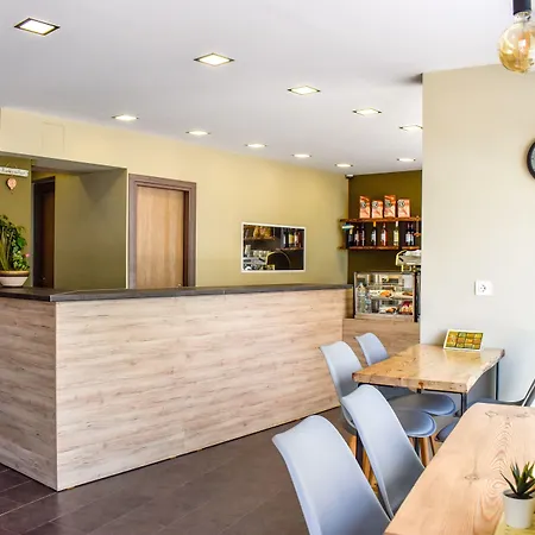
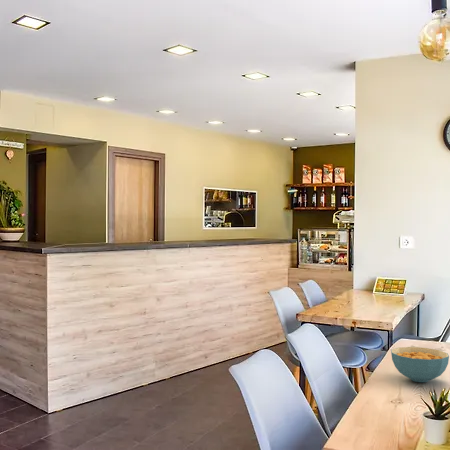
+ cereal bowl (419, 366)
